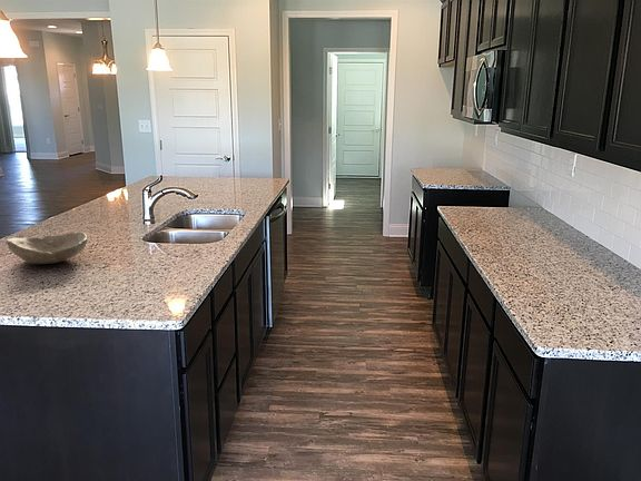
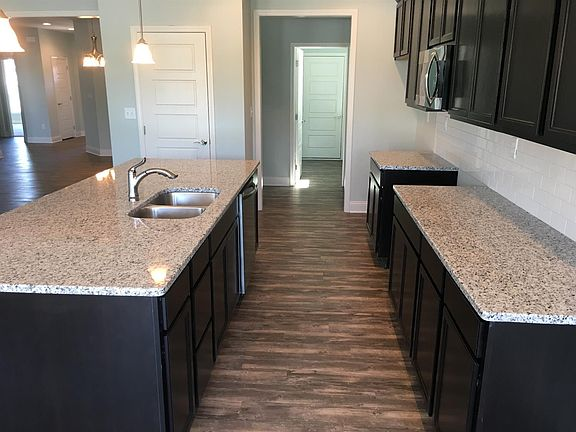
- bowl (49, 247)
